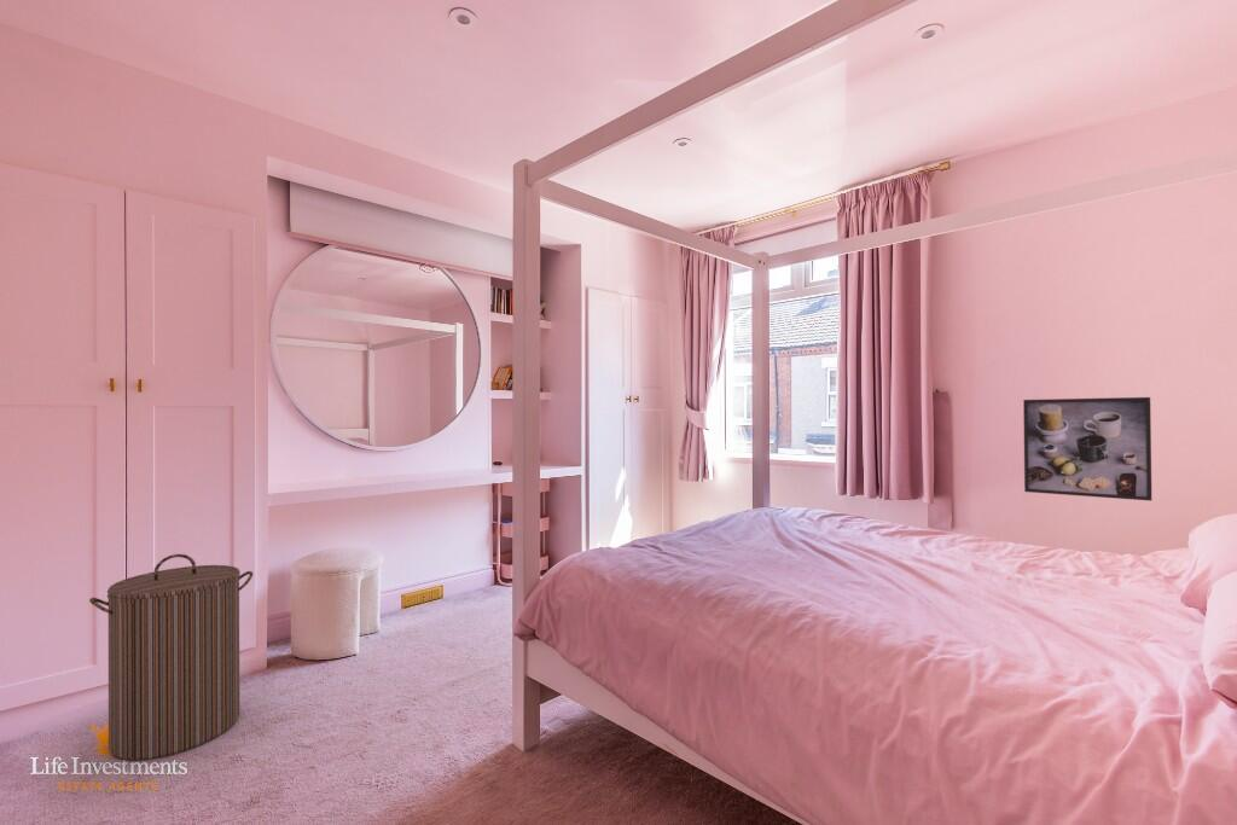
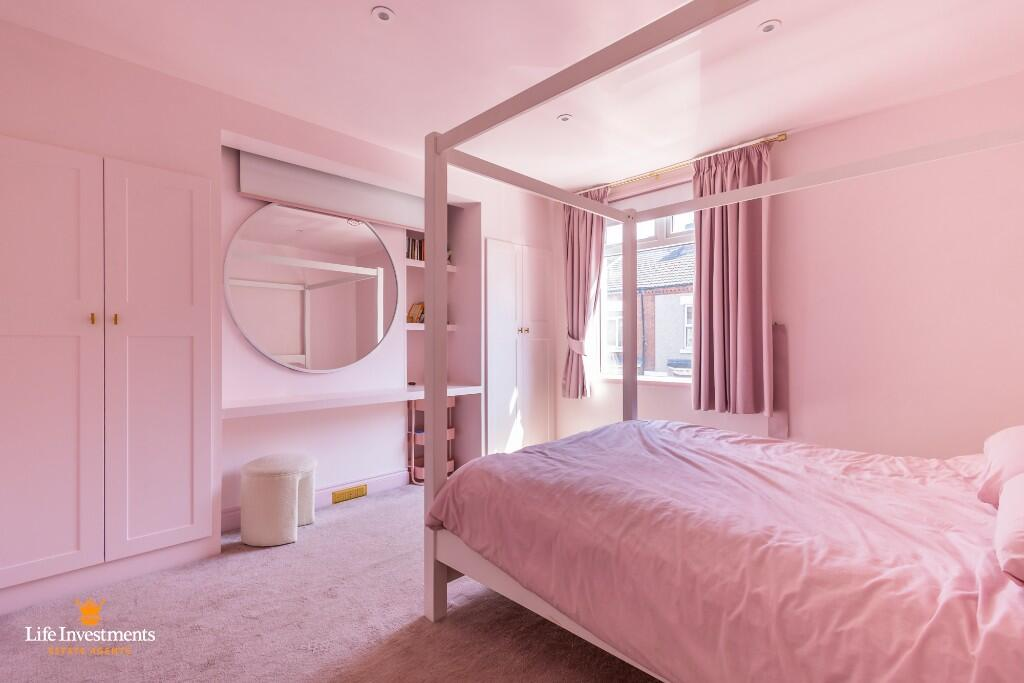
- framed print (1084, 447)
- laundry hamper (178, 641)
